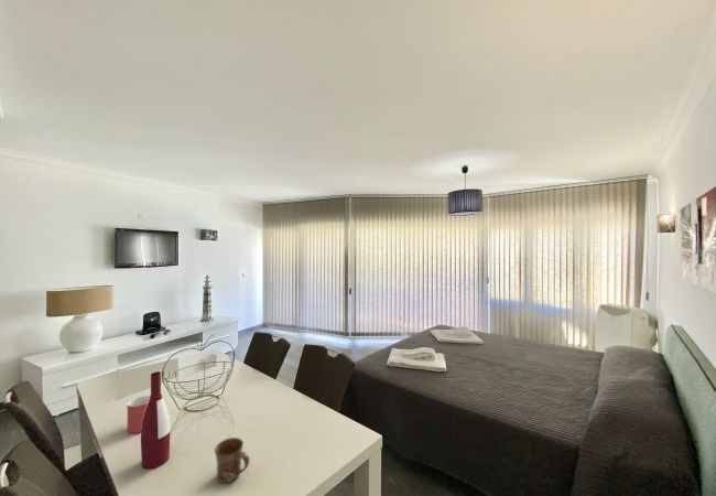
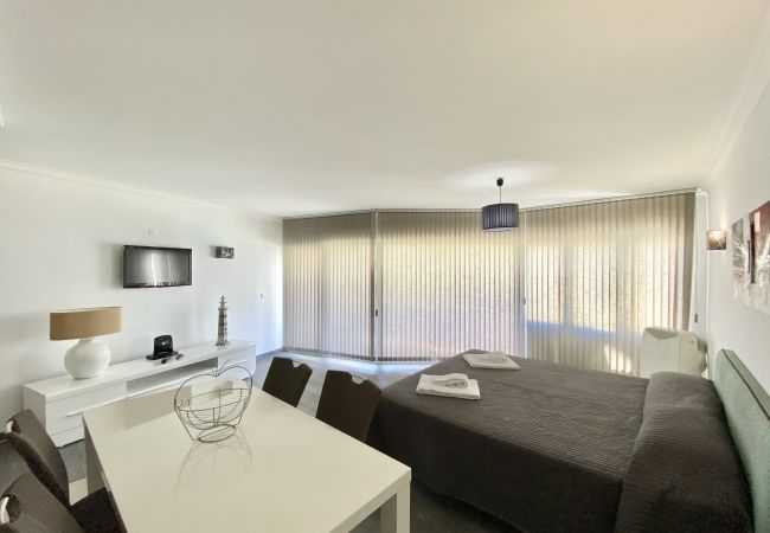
- mug (232, 462)
- mug (138, 412)
- alcohol (155, 417)
